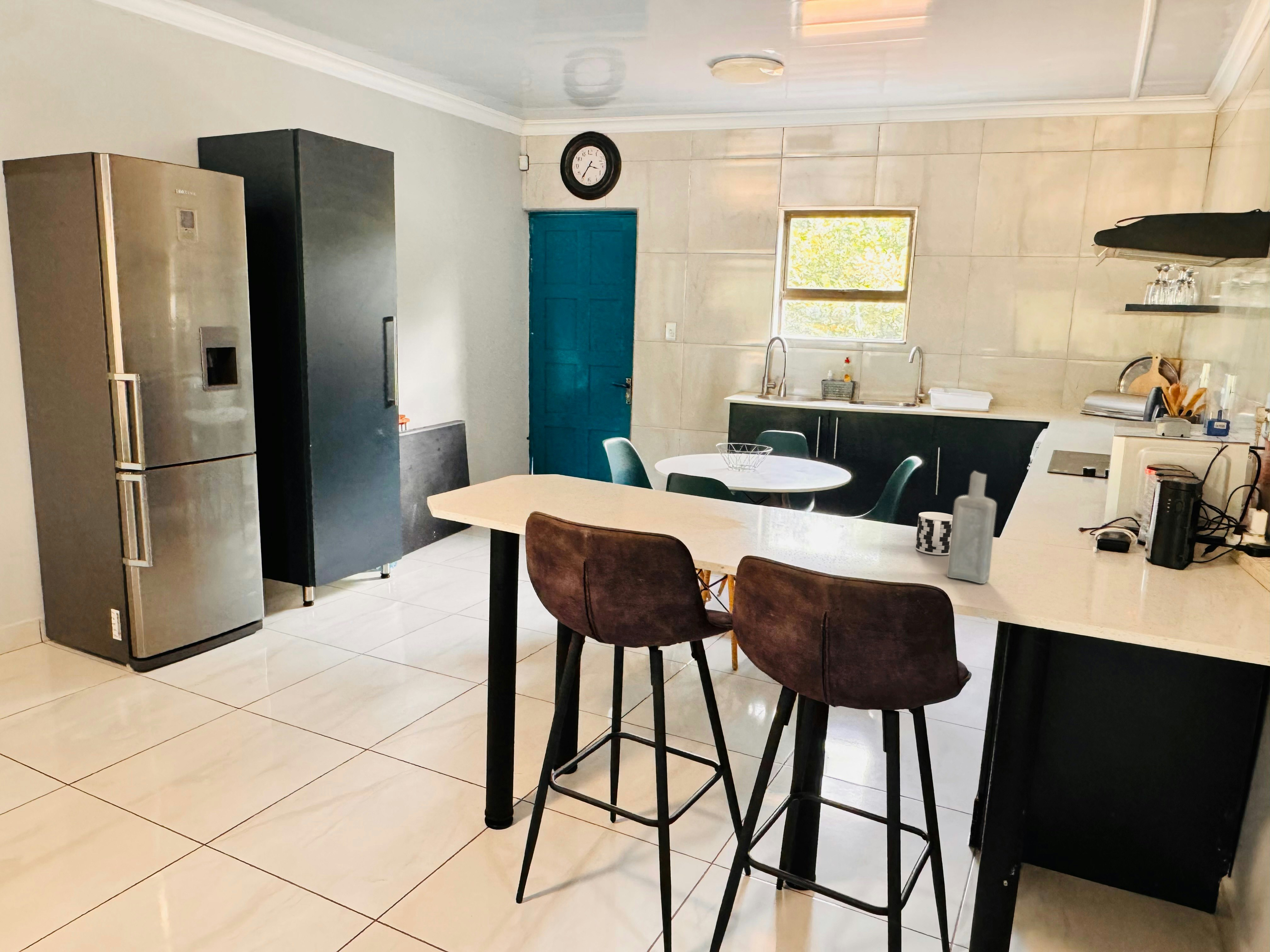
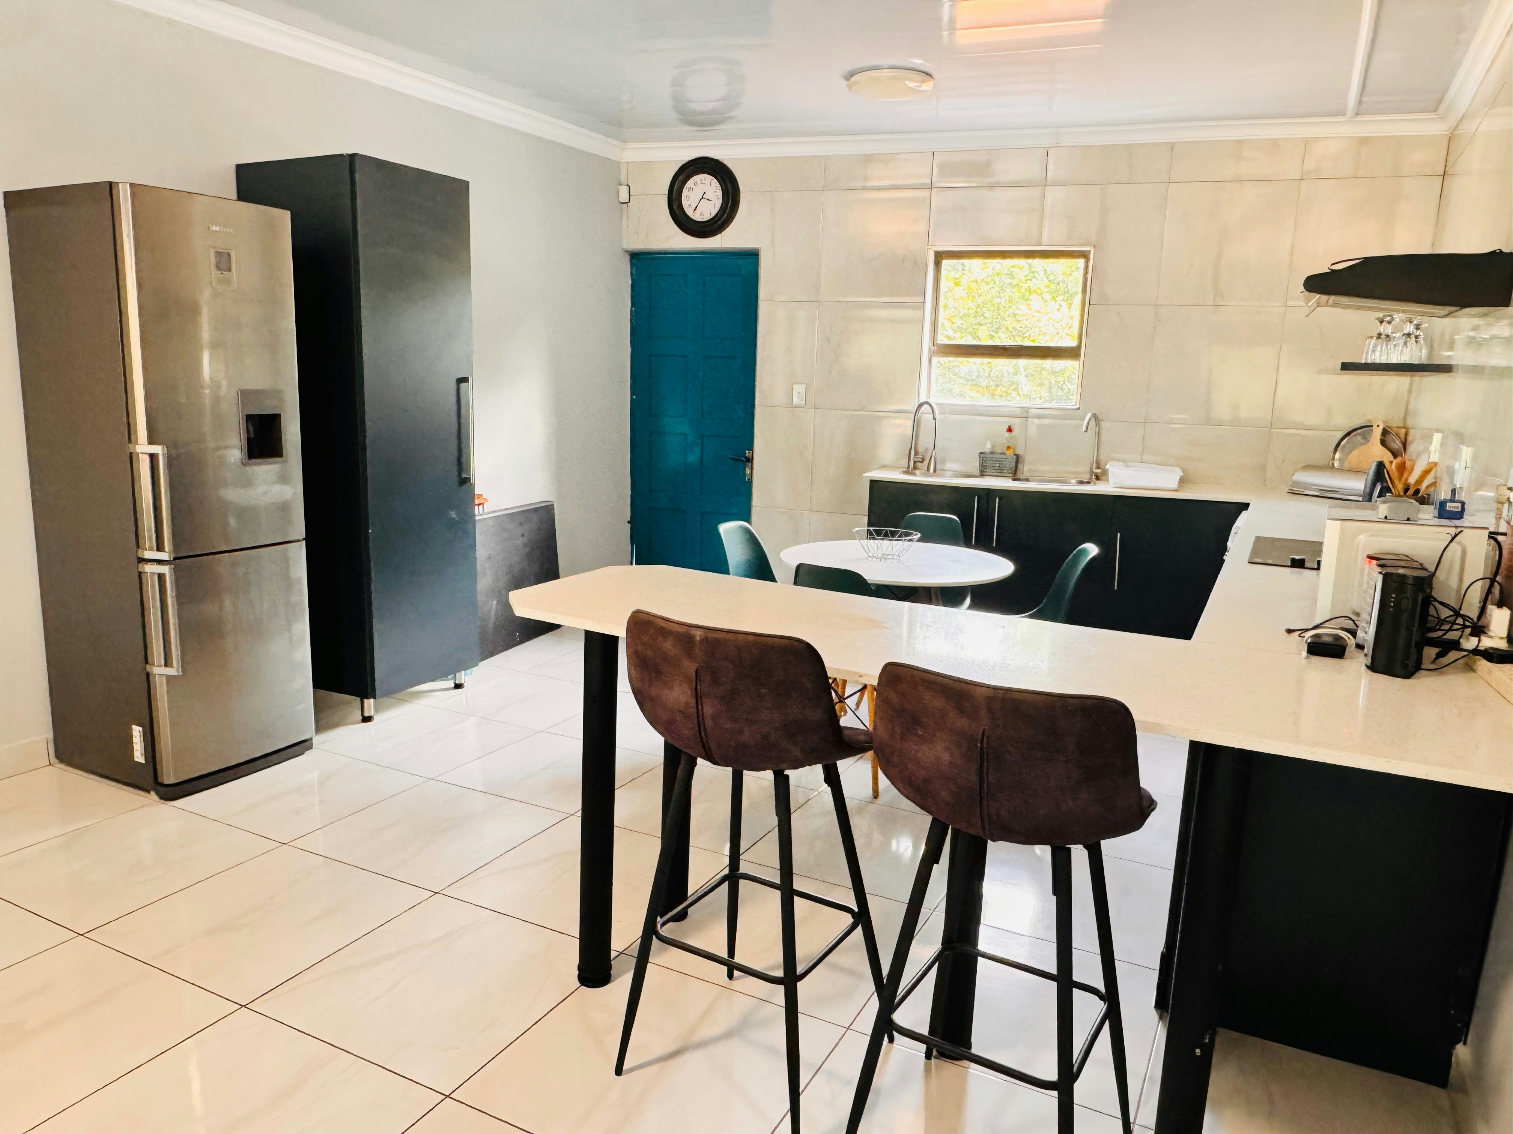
- cup (936, 534)
- bottle (973, 525)
